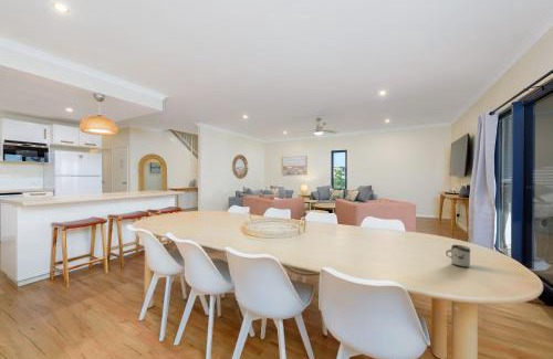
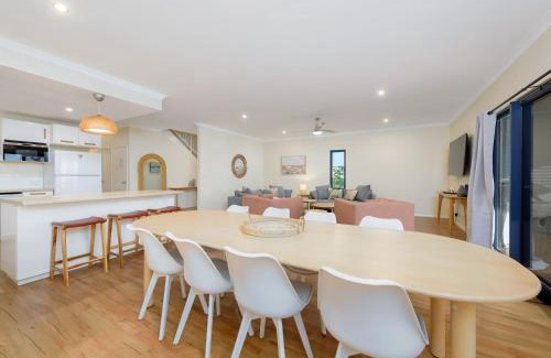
- cup (457, 255)
